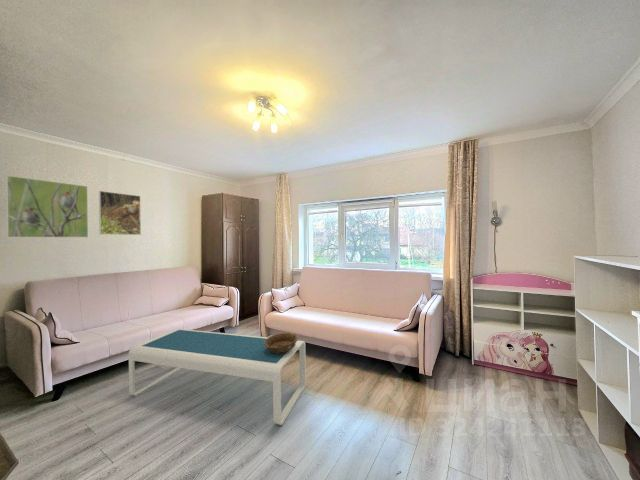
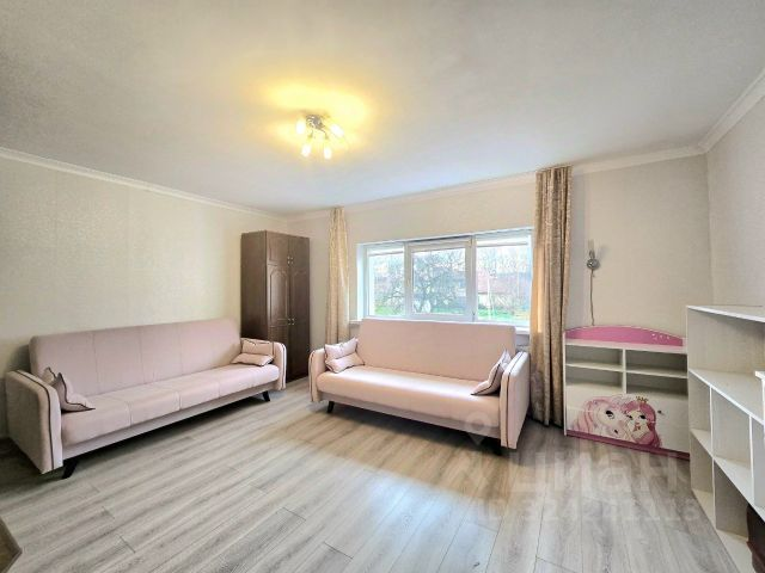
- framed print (50, 209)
- decorative bowl (281, 343)
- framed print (120, 214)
- coffee table (220, 367)
